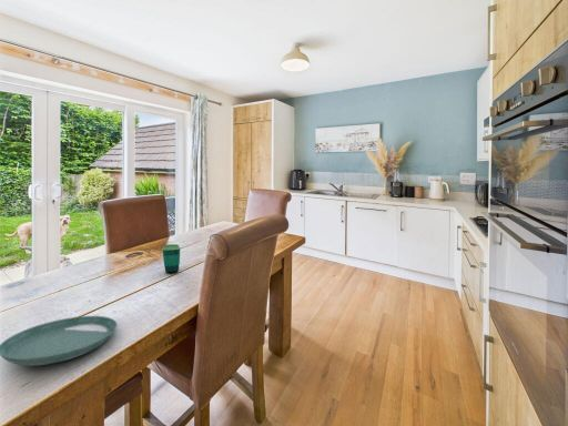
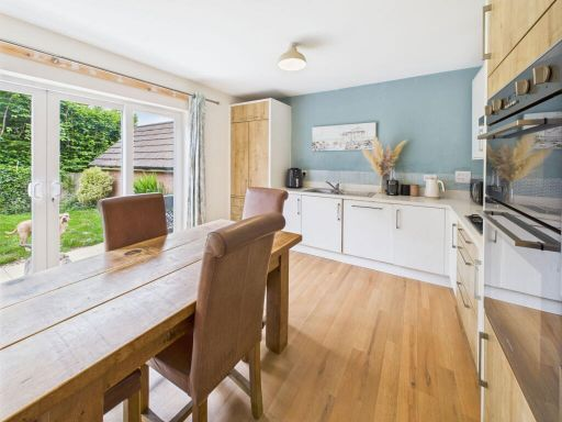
- saucer (63, 338)
- cup (171, 257)
